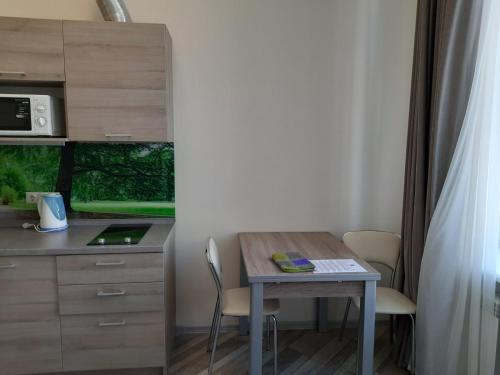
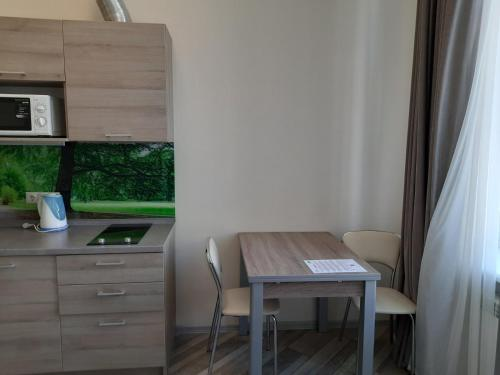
- dish towel (292, 261)
